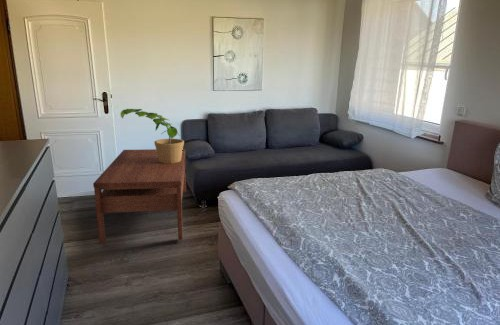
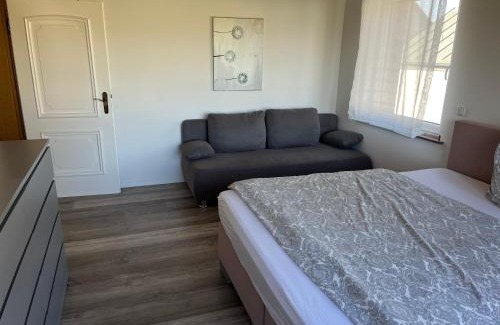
- potted plant (155, 130)
- coffee table (149, 188)
